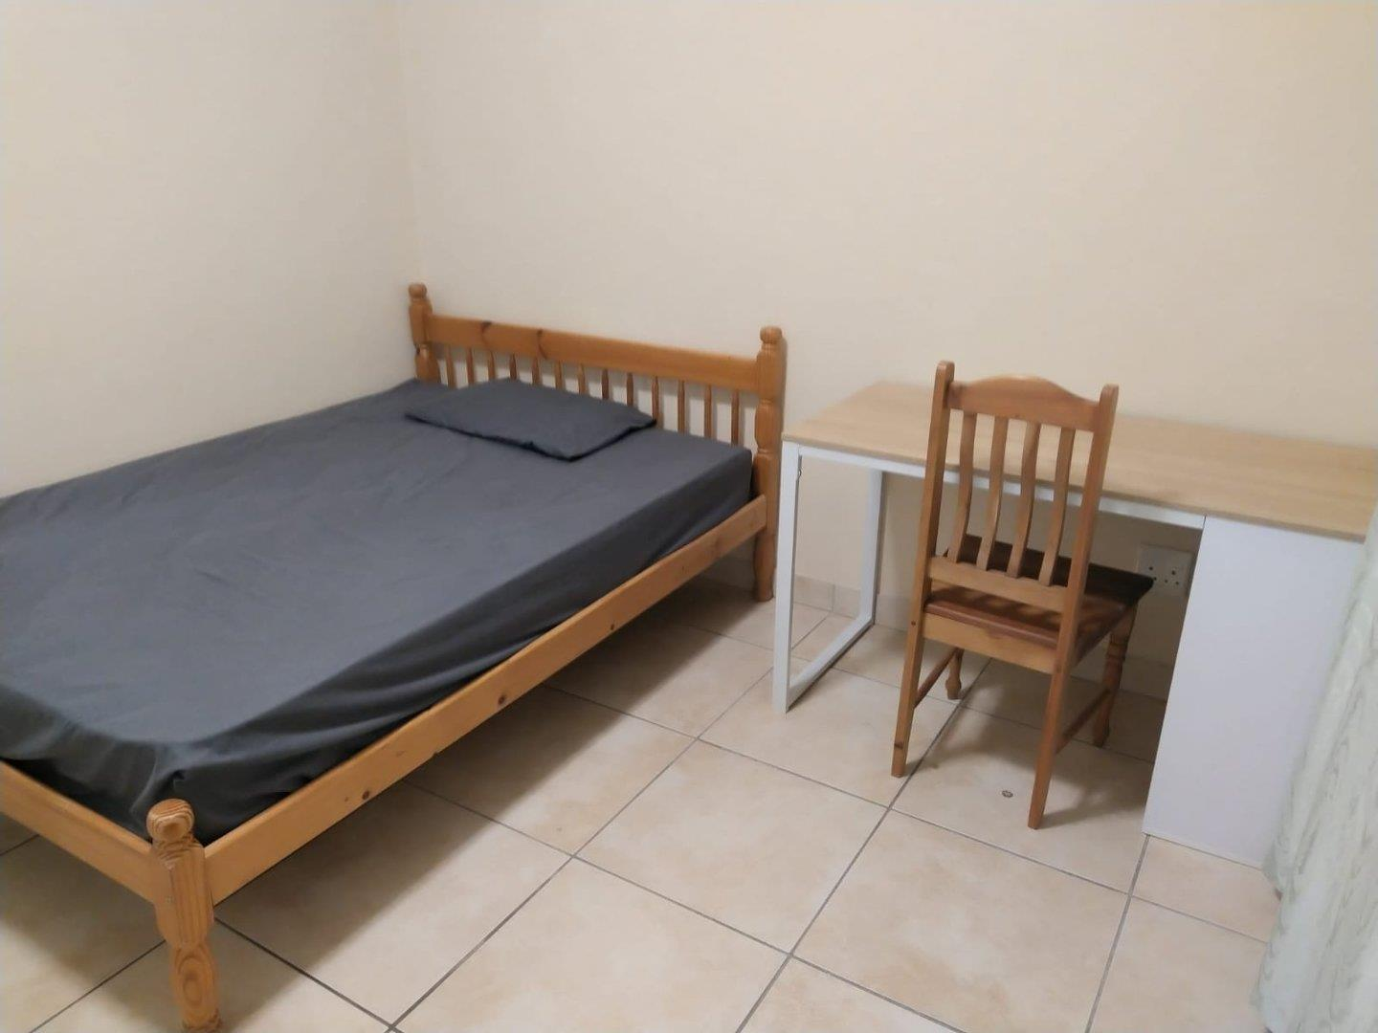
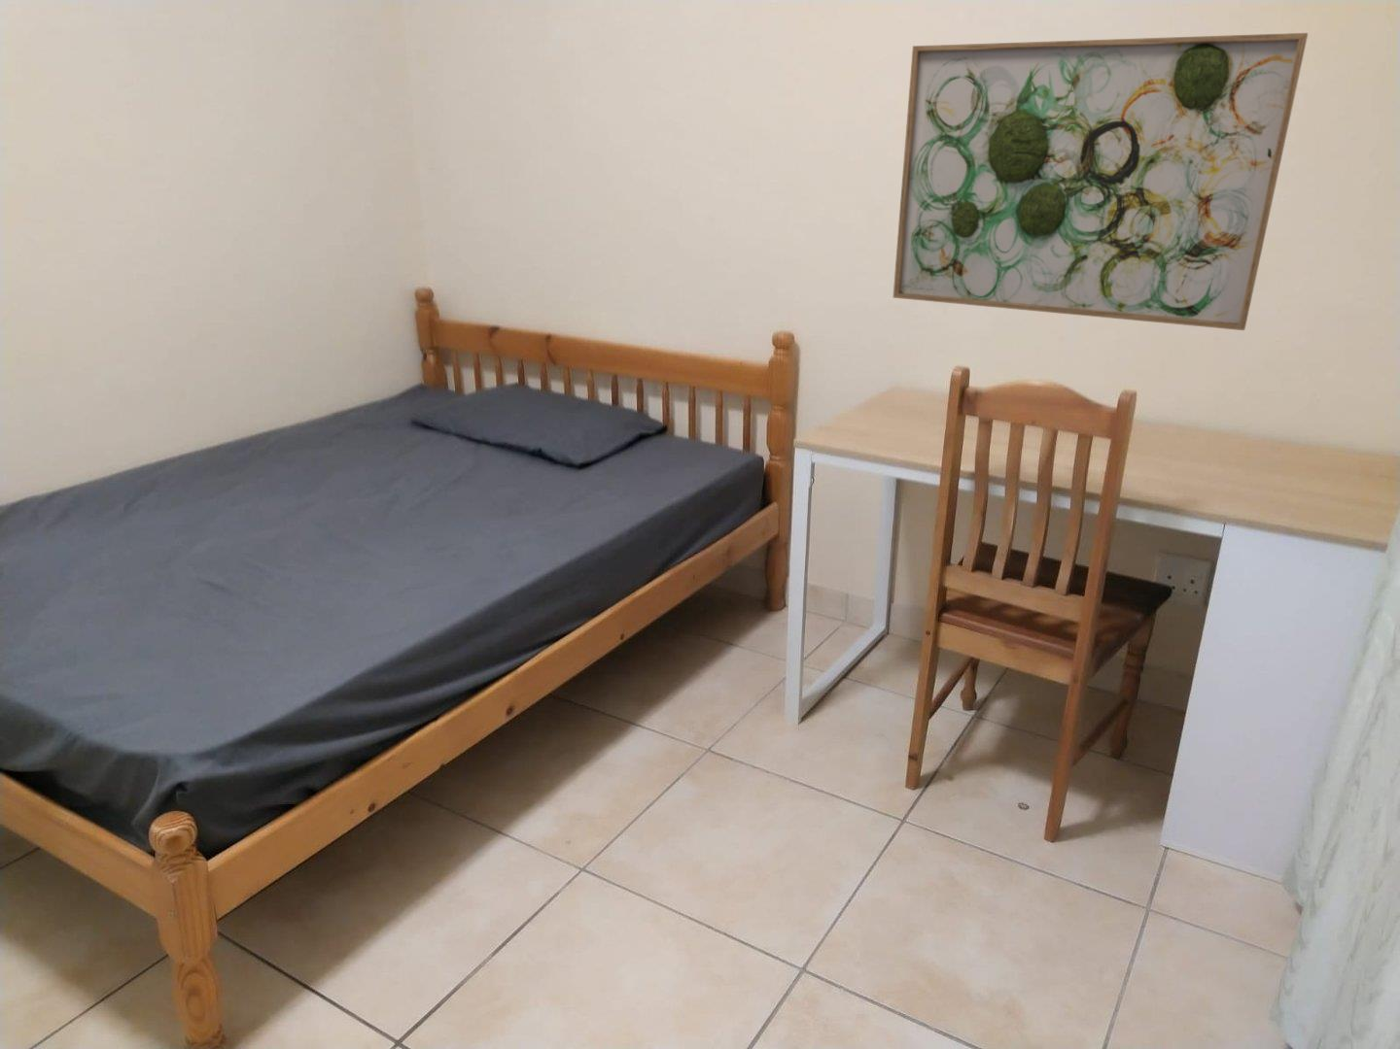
+ wall art (1073, 183)
